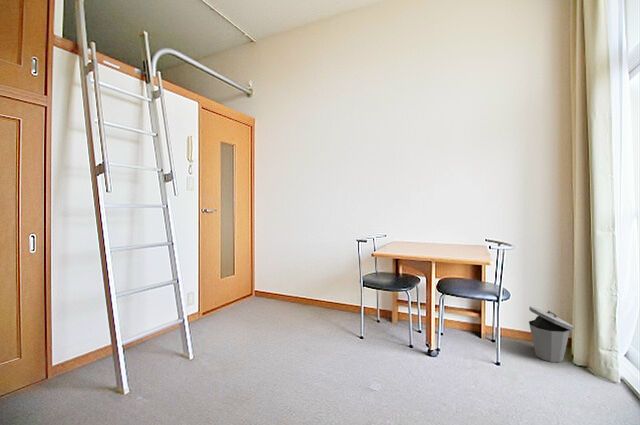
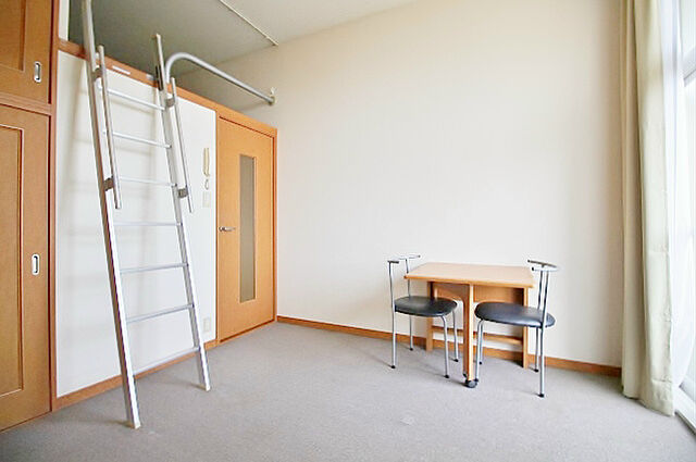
- trash can (550, 332)
